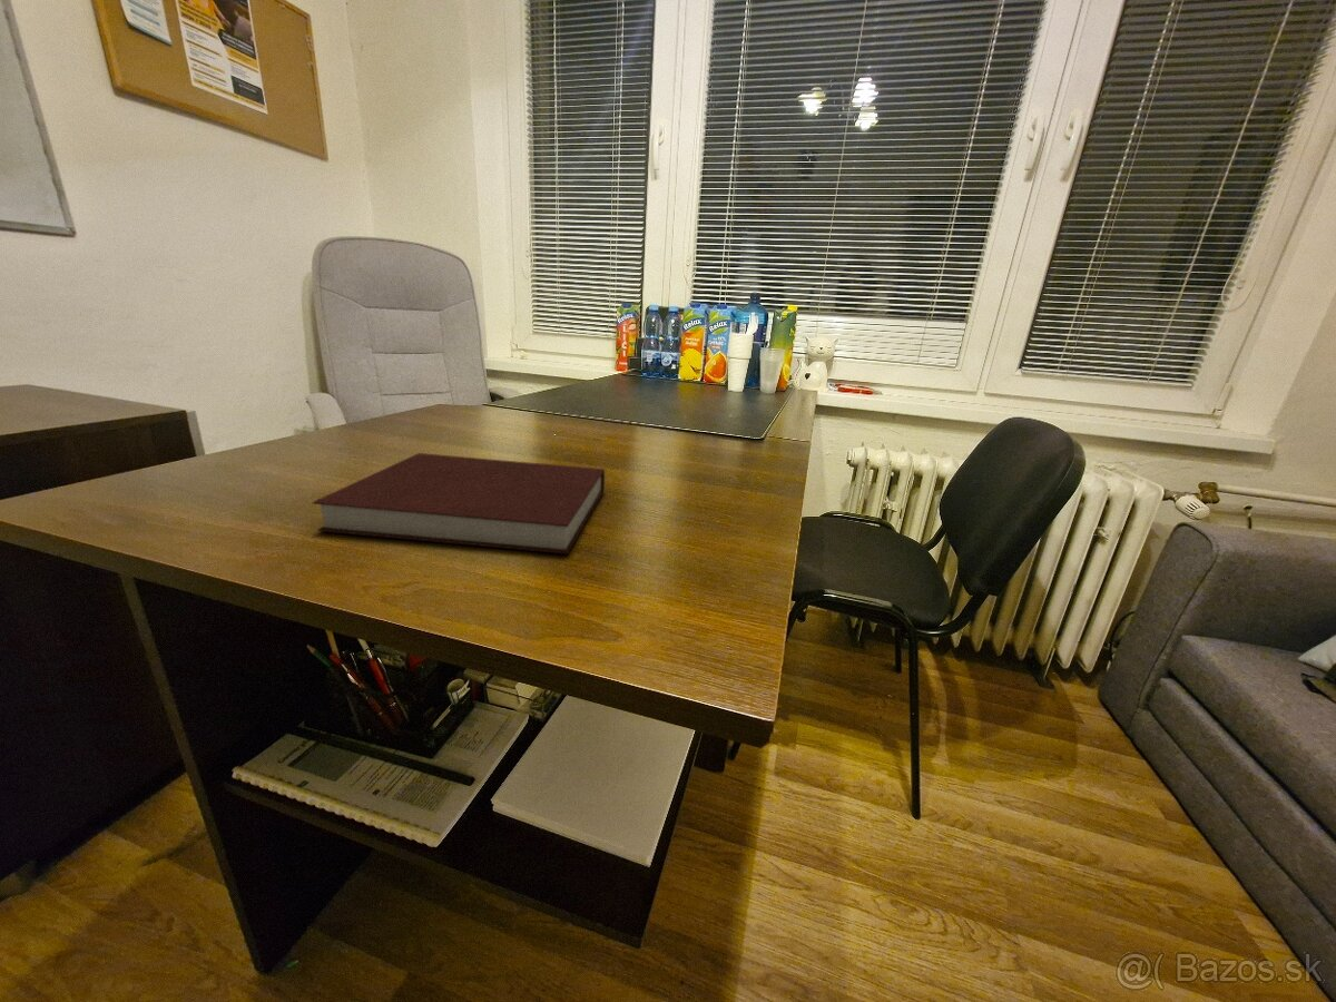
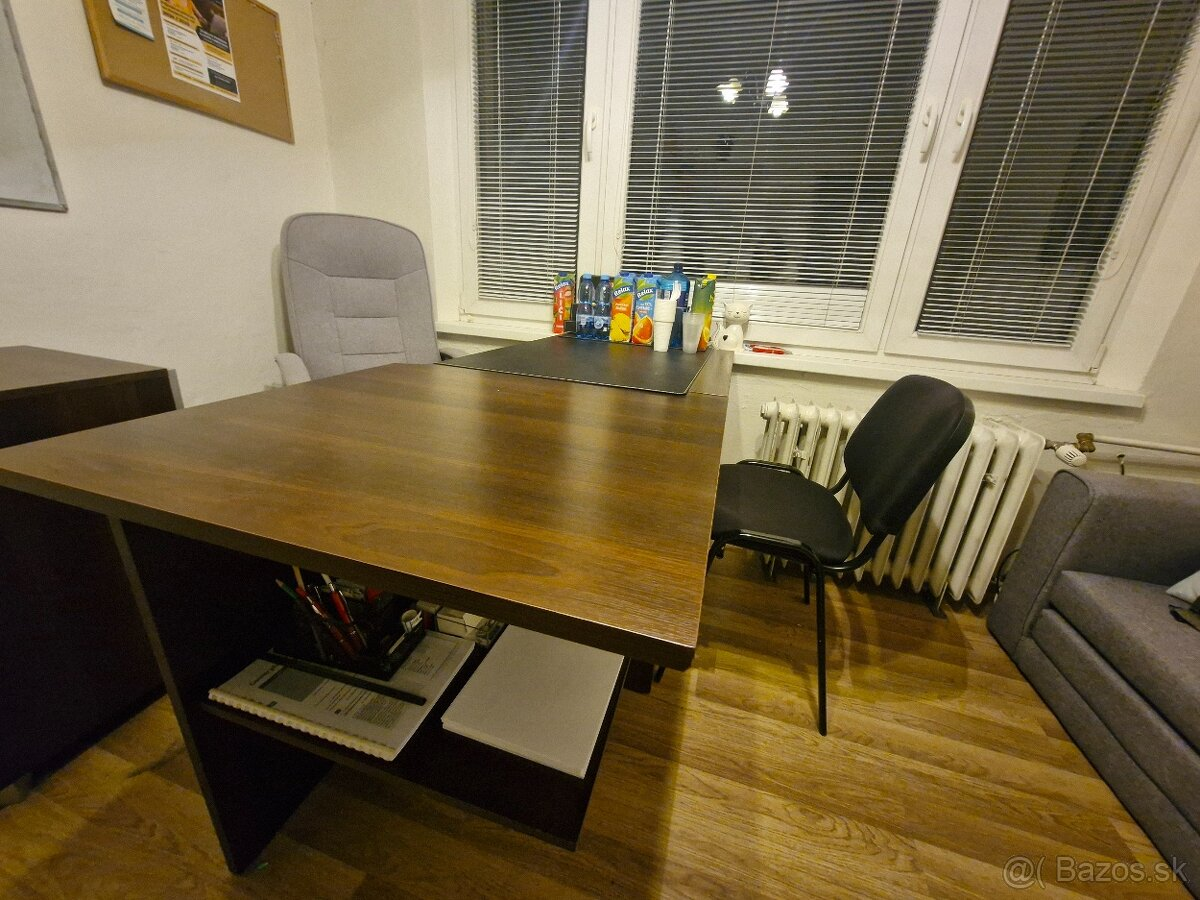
- notebook (481, 495)
